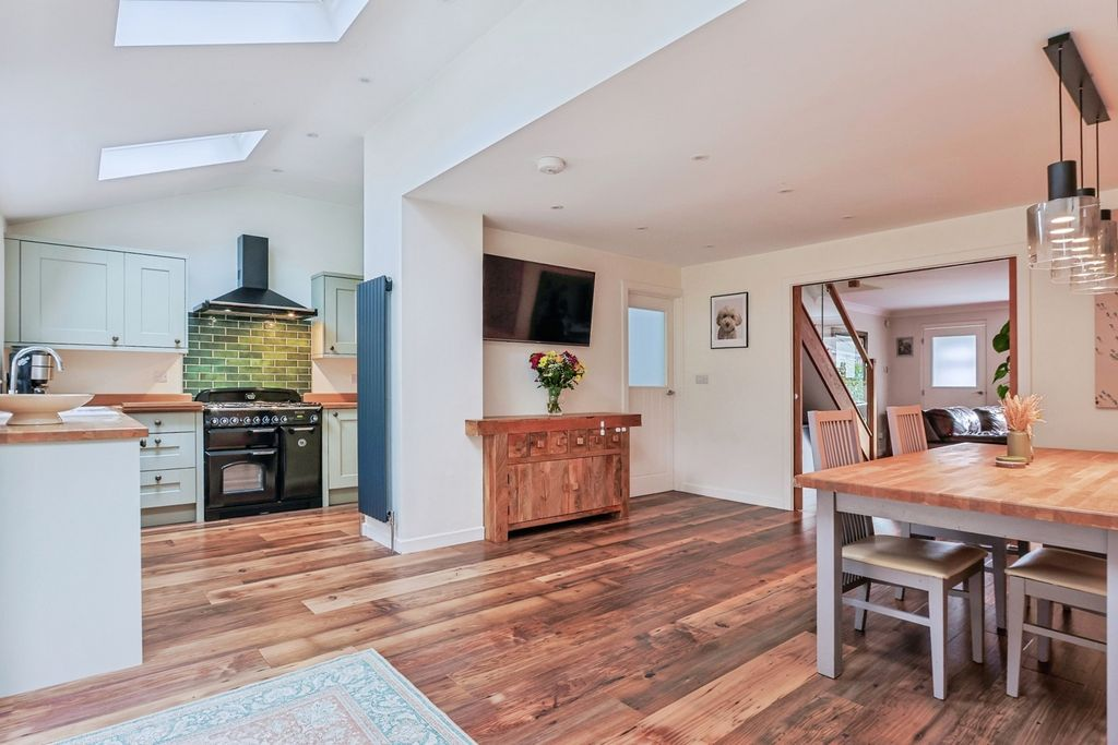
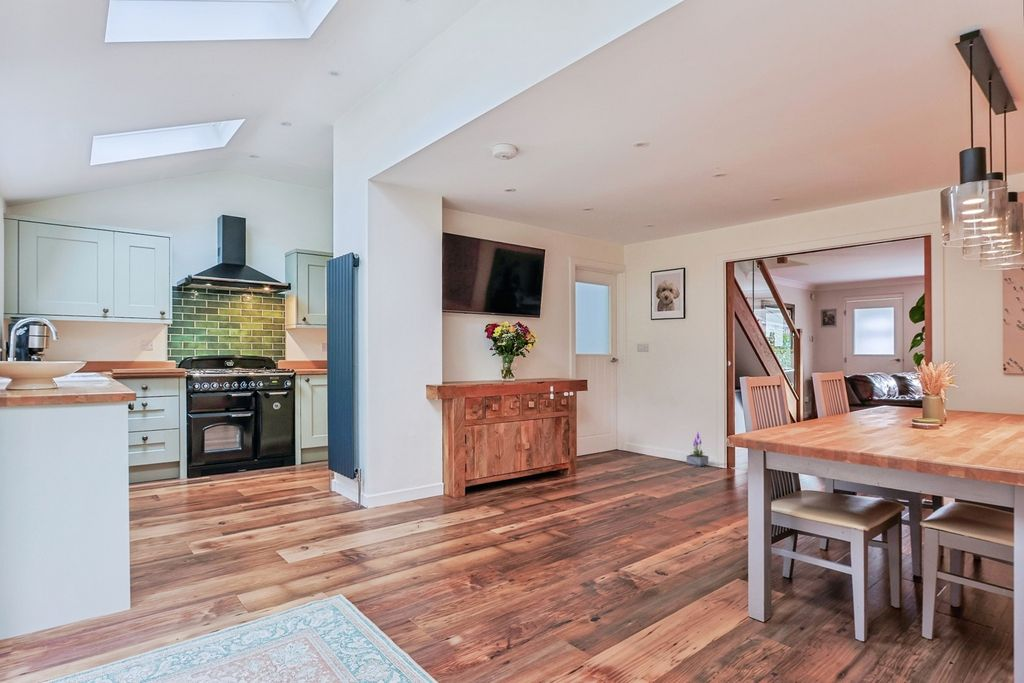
+ potted plant (697, 447)
